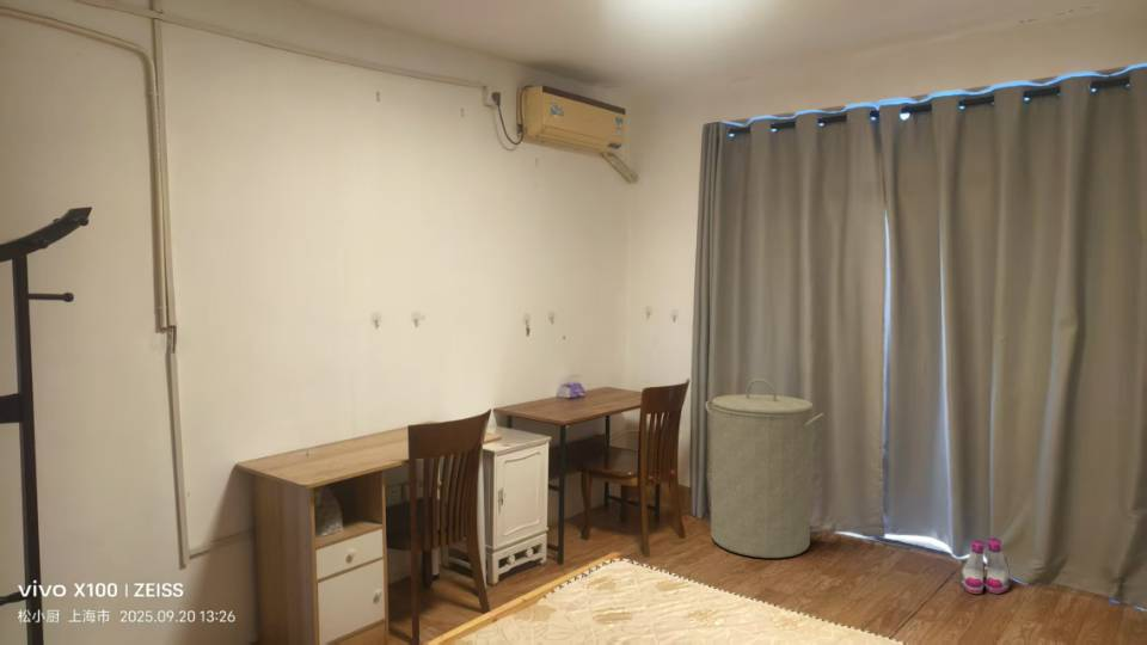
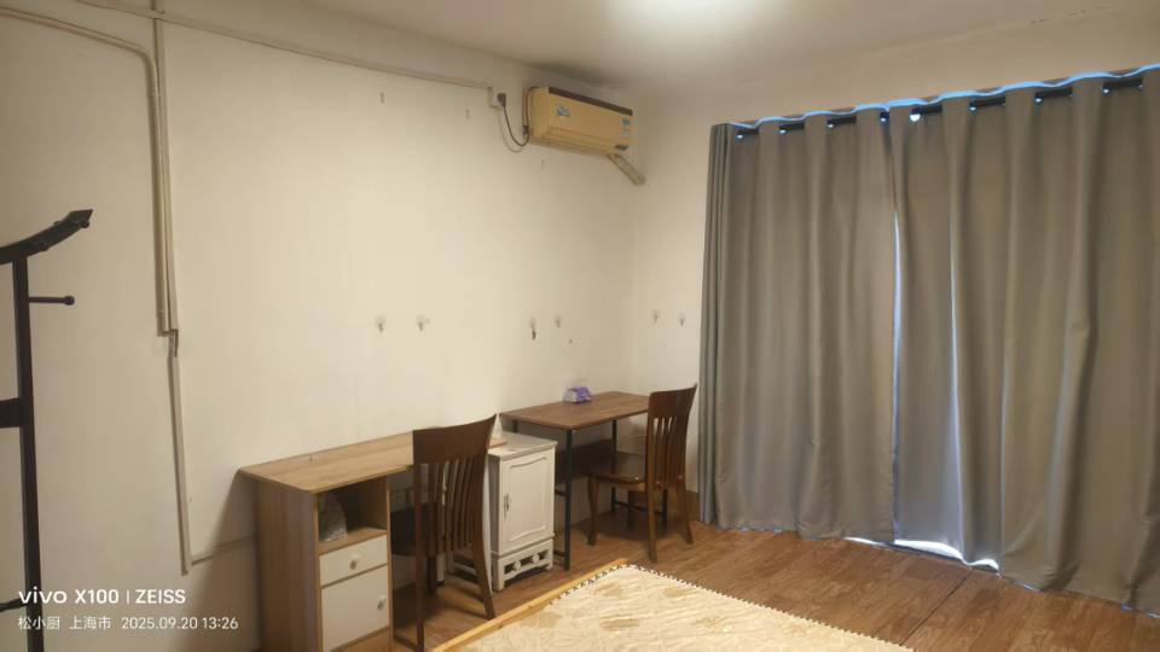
- laundry hamper (760, 460)
- boots (983, 563)
